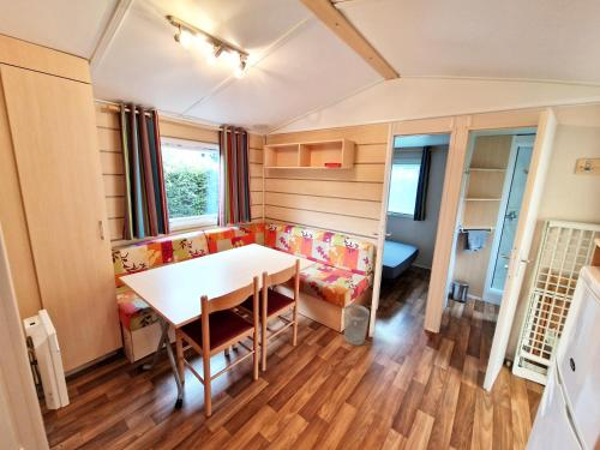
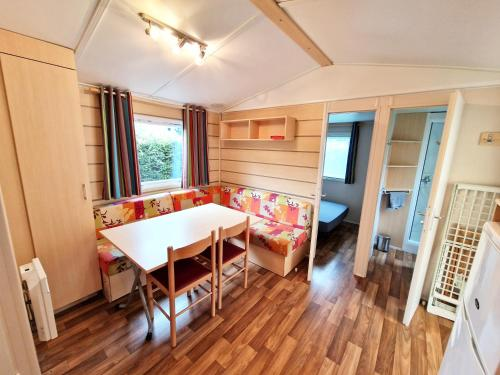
- wastebasket (355, 324)
